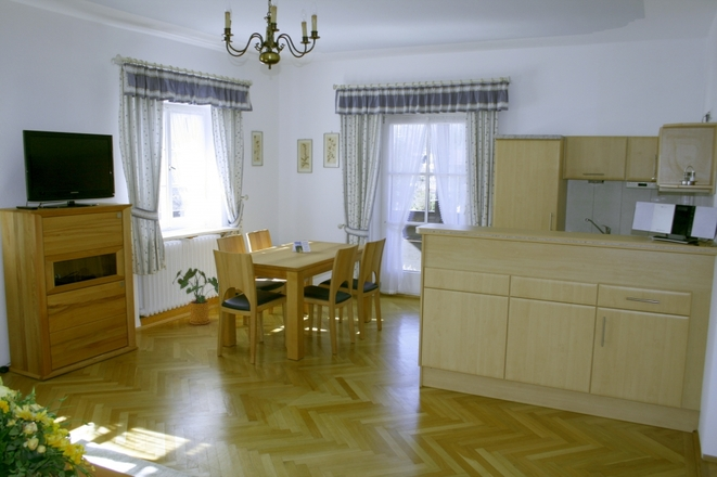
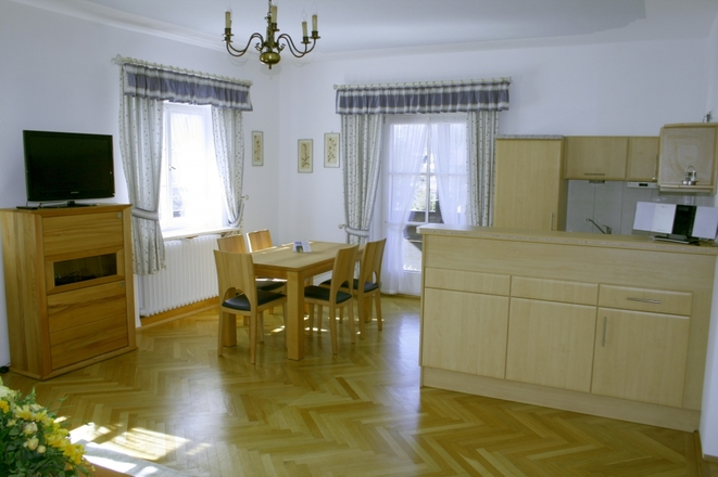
- house plant (196, 296)
